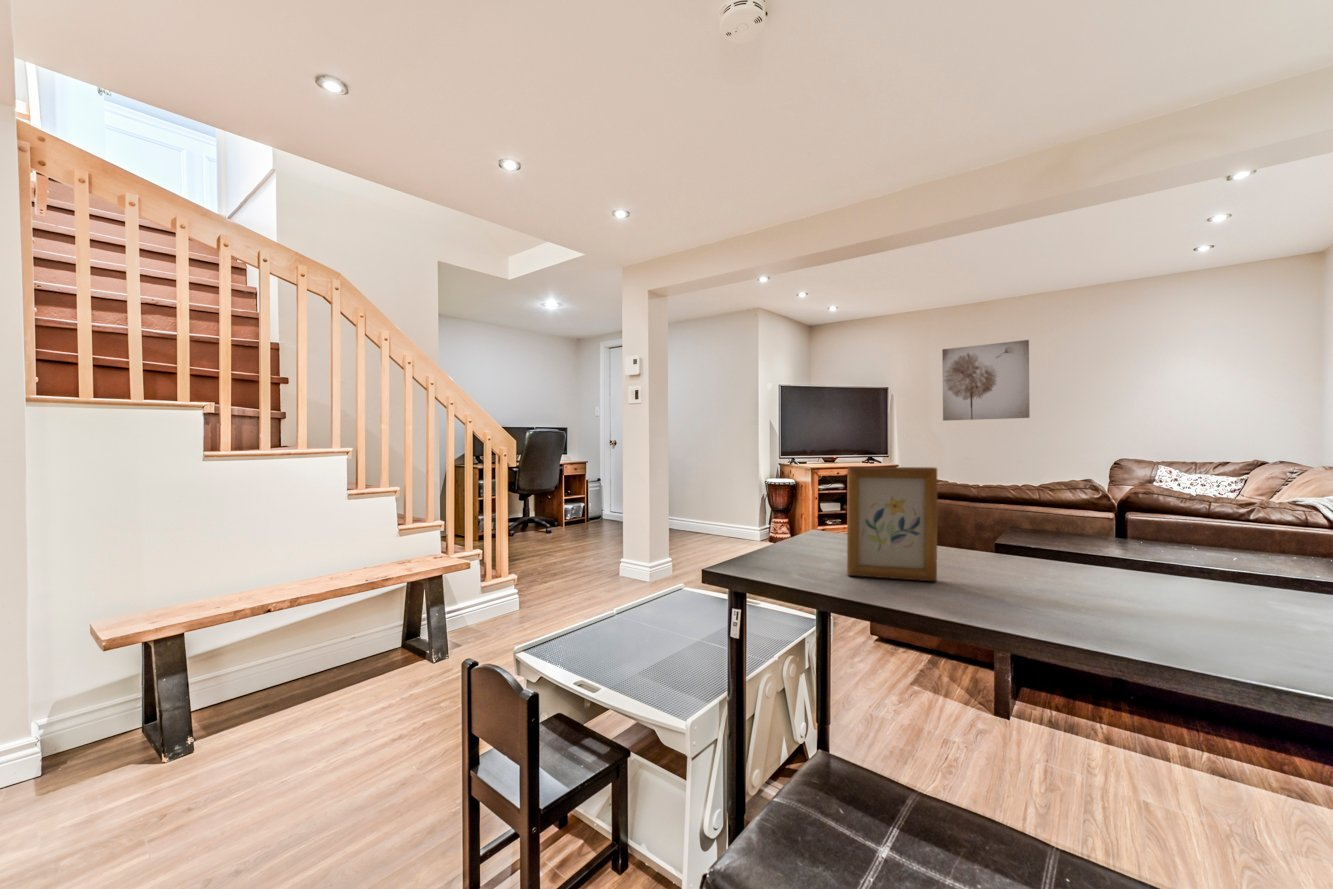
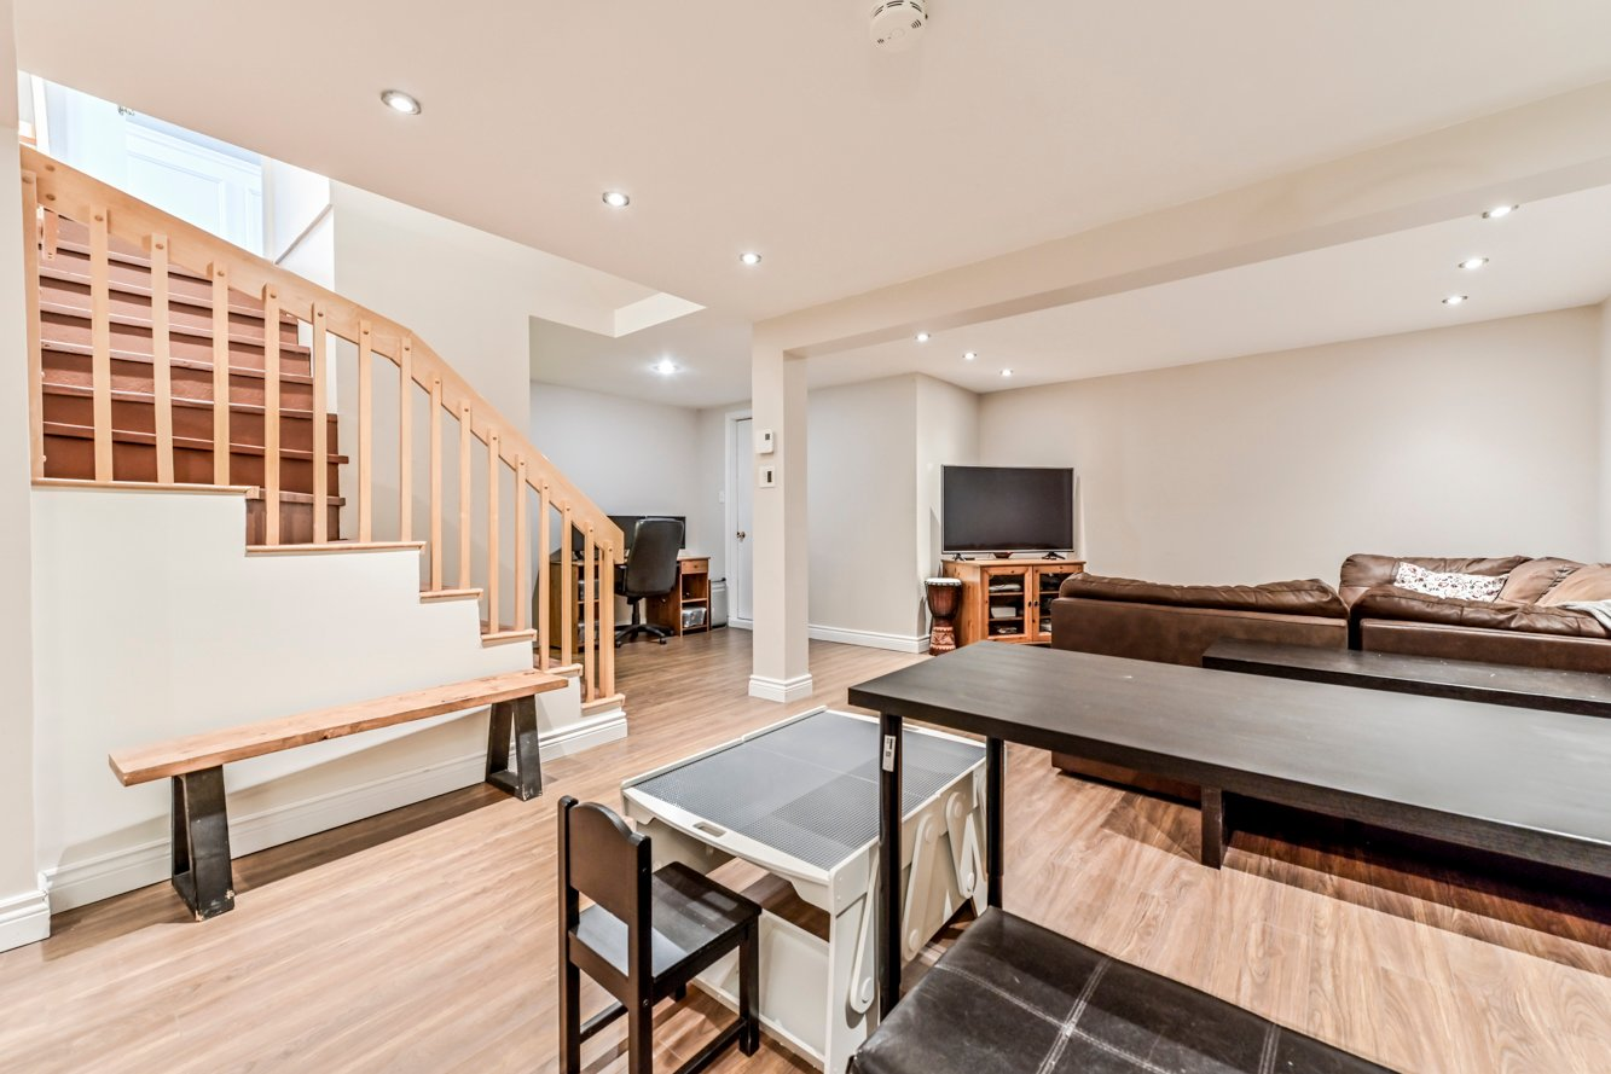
- picture frame (890, 522)
- wall art (984, 382)
